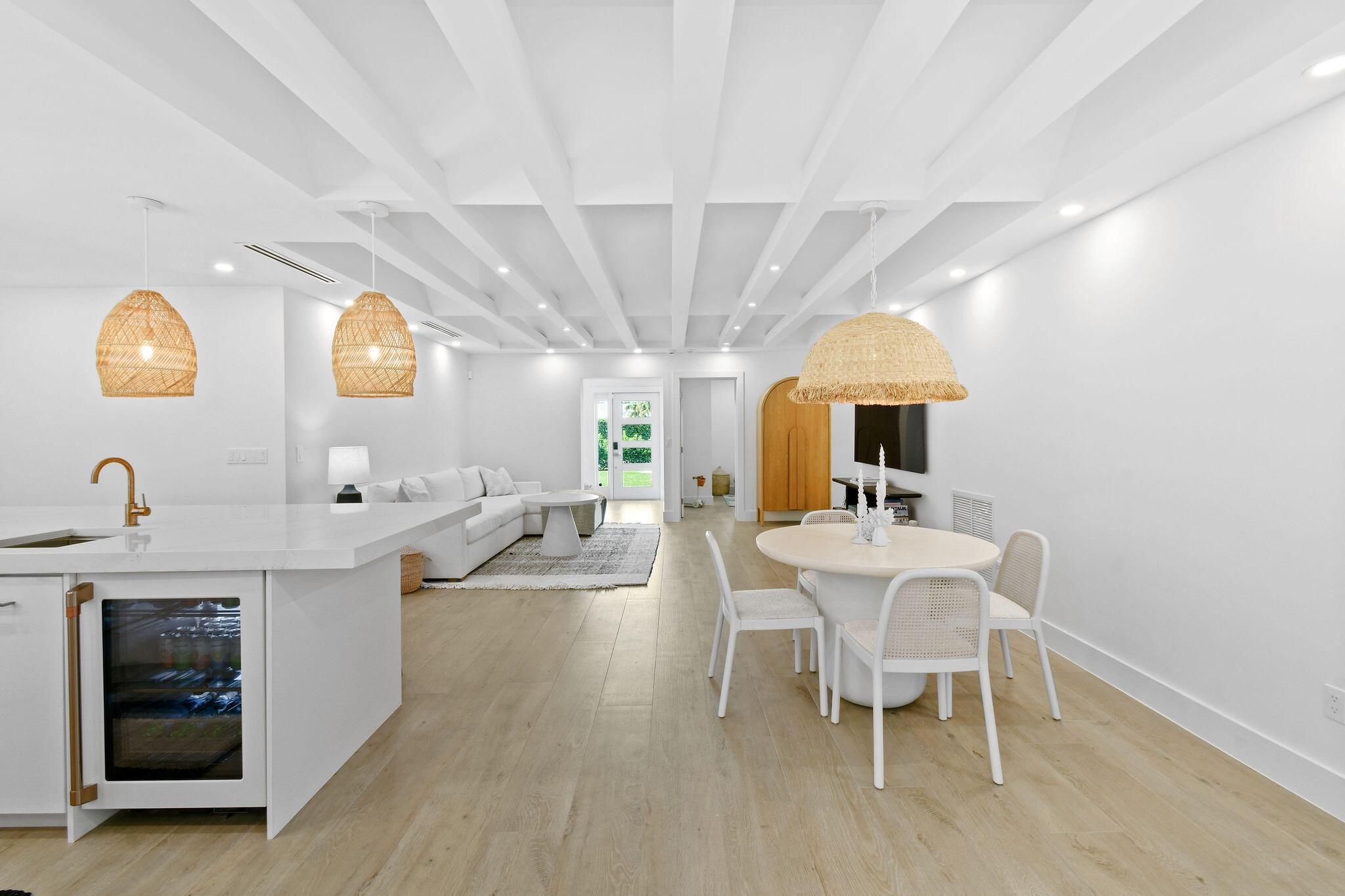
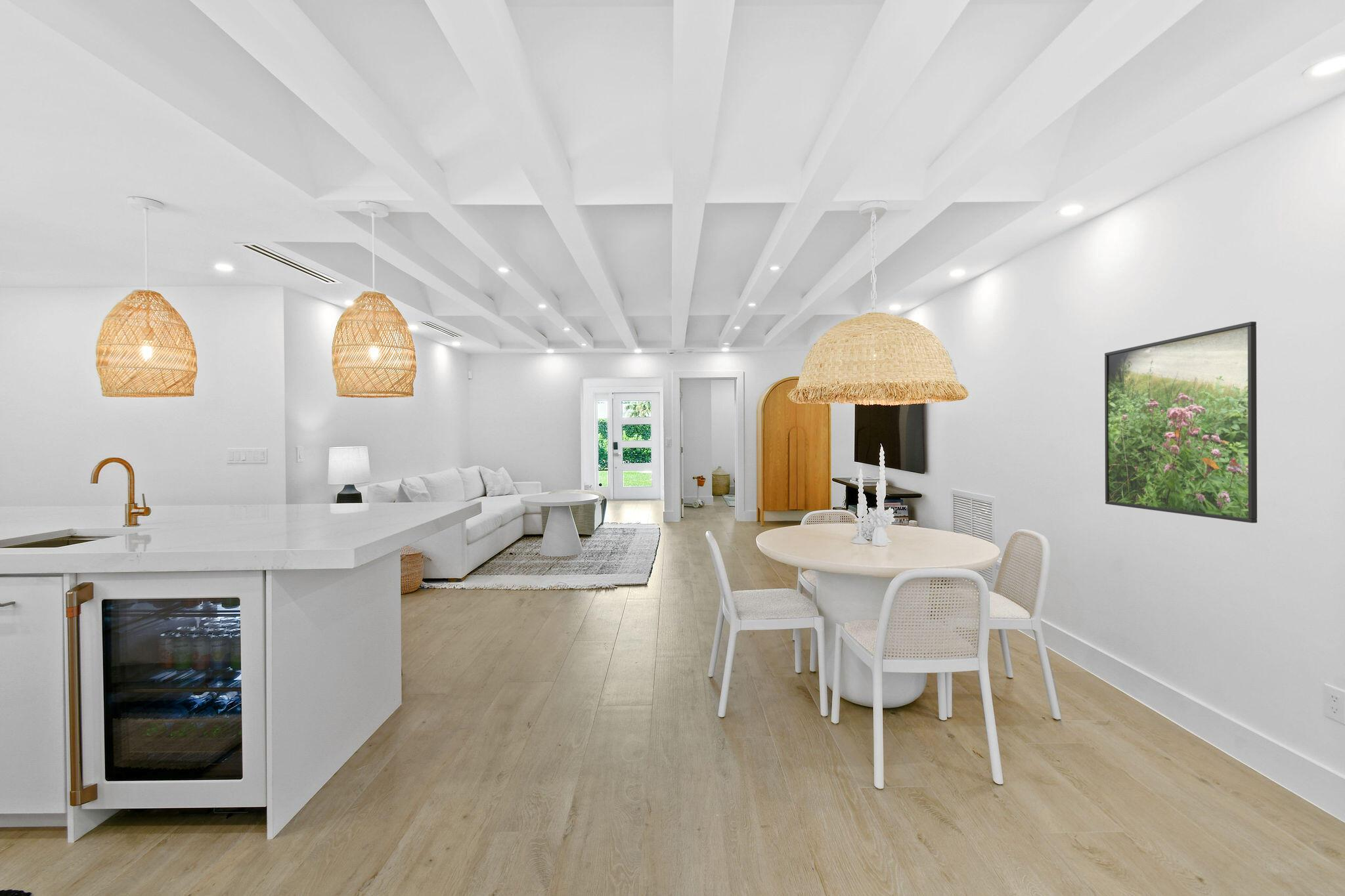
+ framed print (1170, 425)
